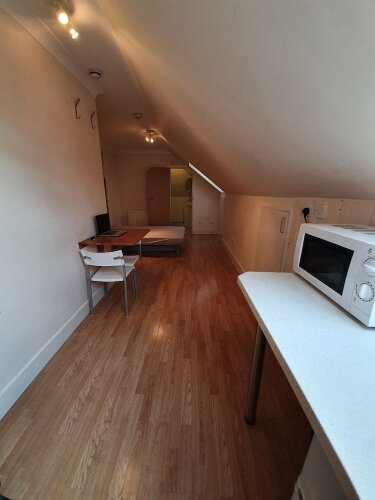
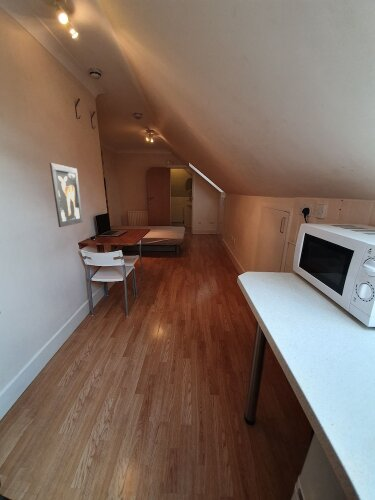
+ wall art (68, 196)
